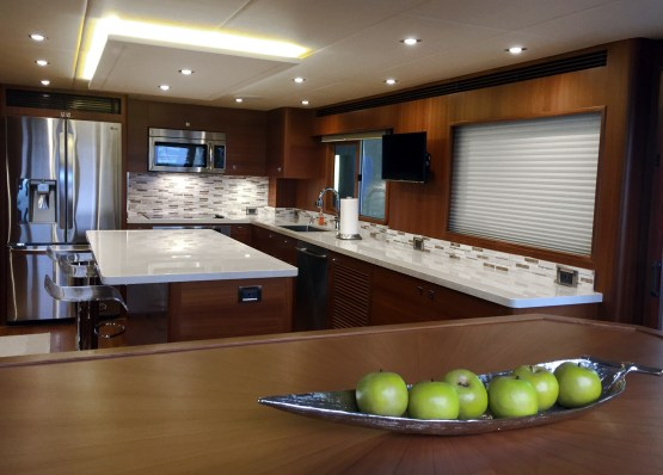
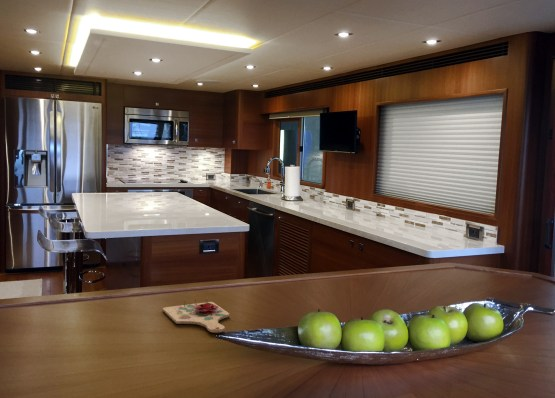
+ cutting board (202, 313)
